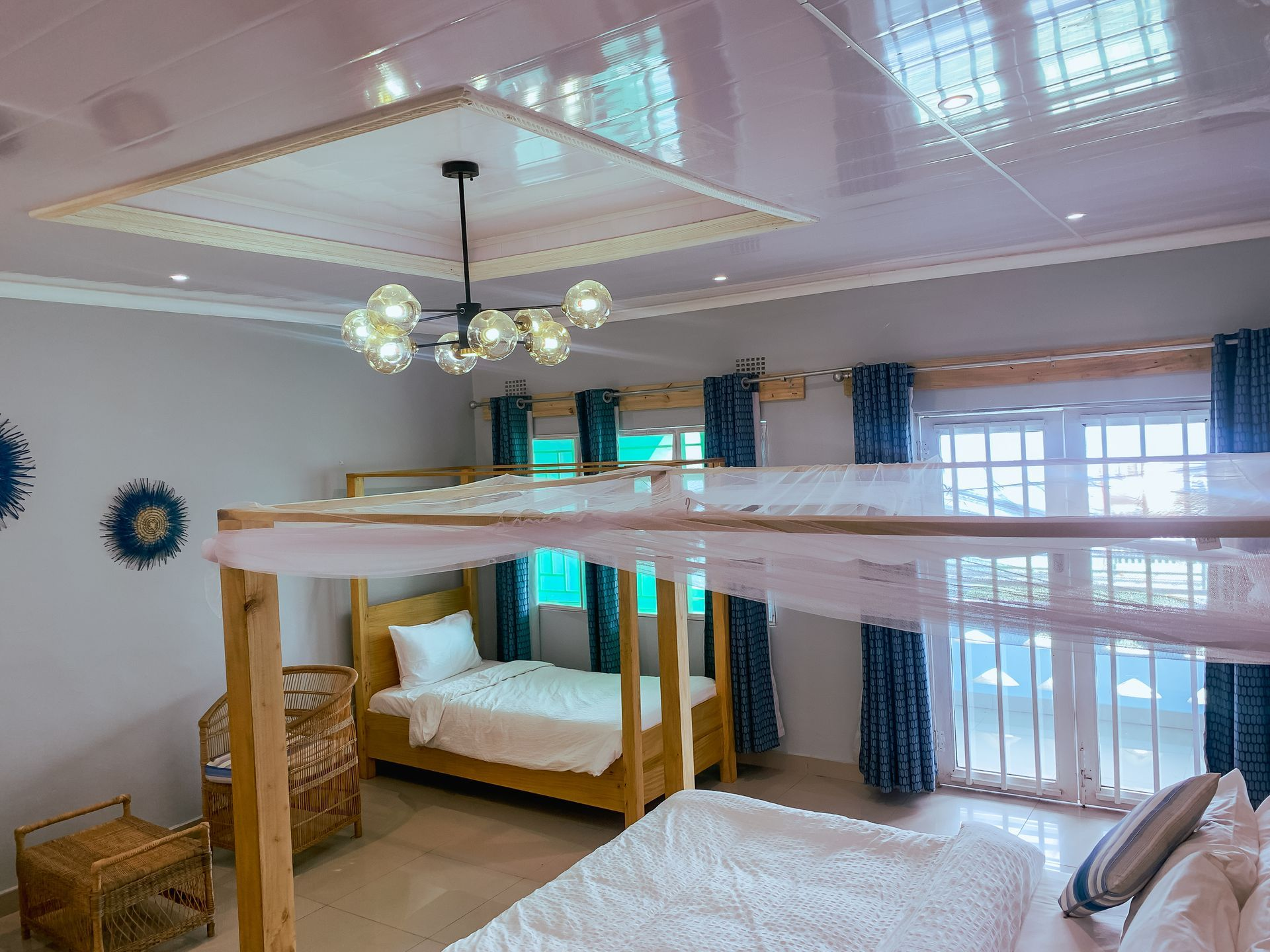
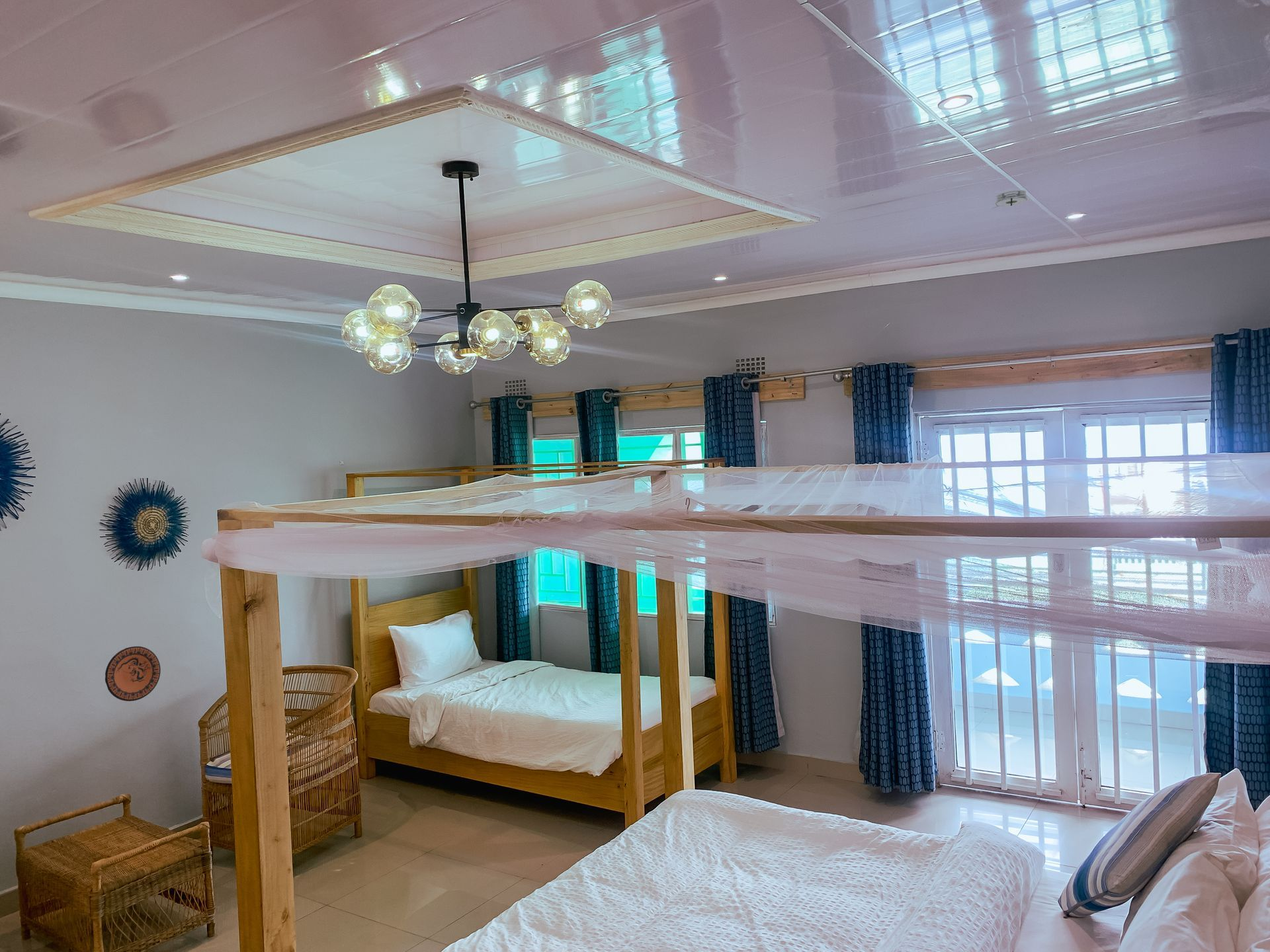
+ decorative plate (133, 673)
+ smoke detector (1010, 198)
